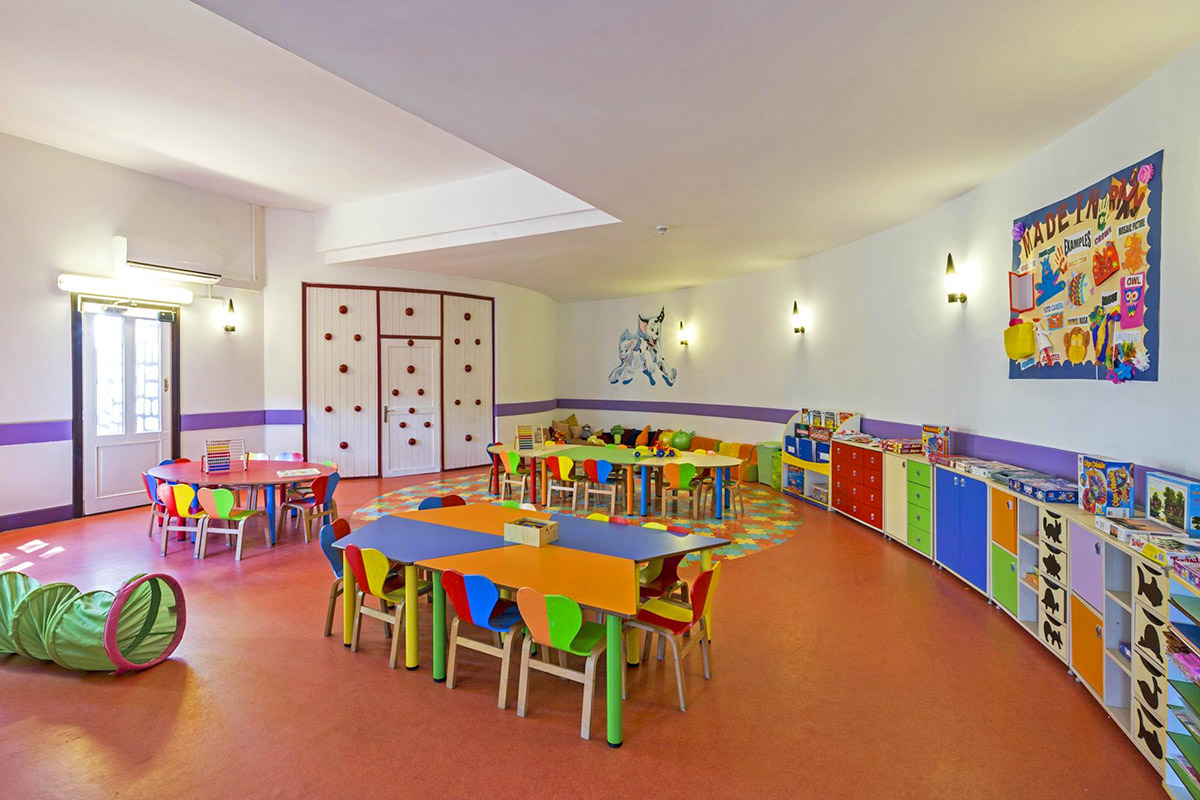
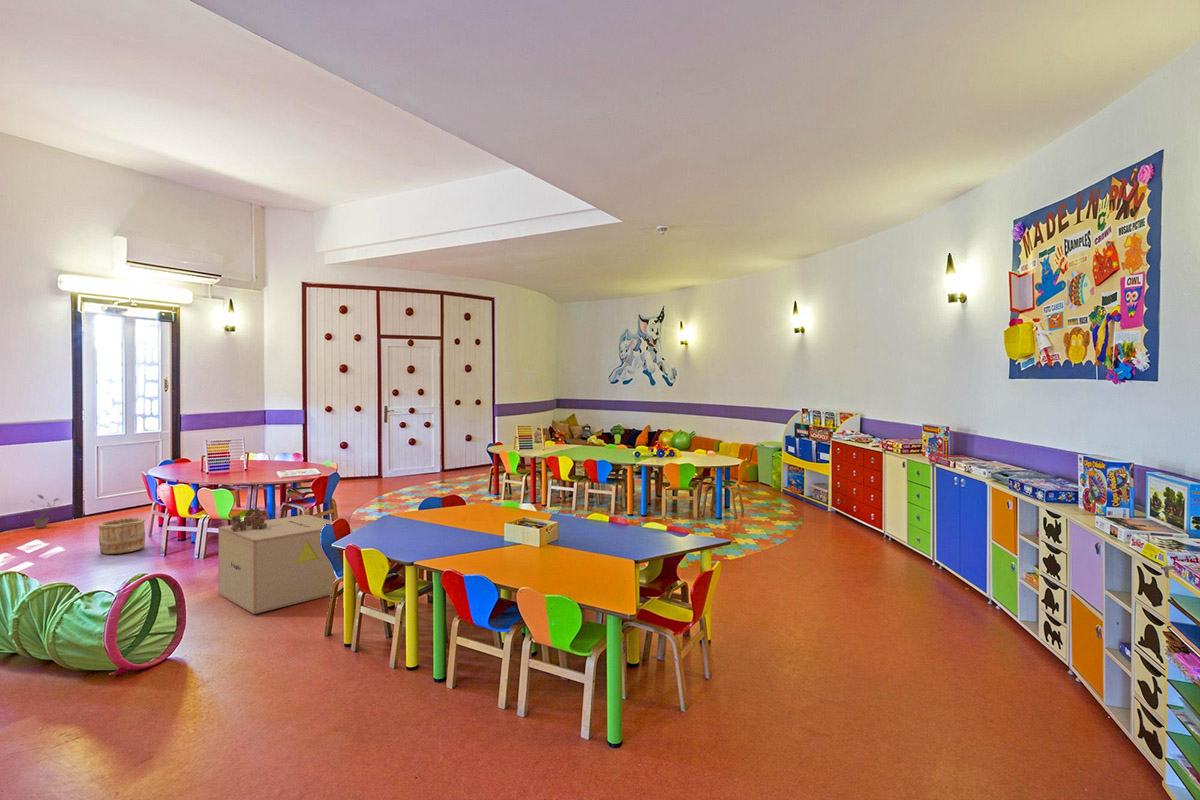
+ cardboard box (283, 559)
+ potted plant (44, 511)
+ wooden bucket (122, 535)
+ wooden block set (247, 519)
